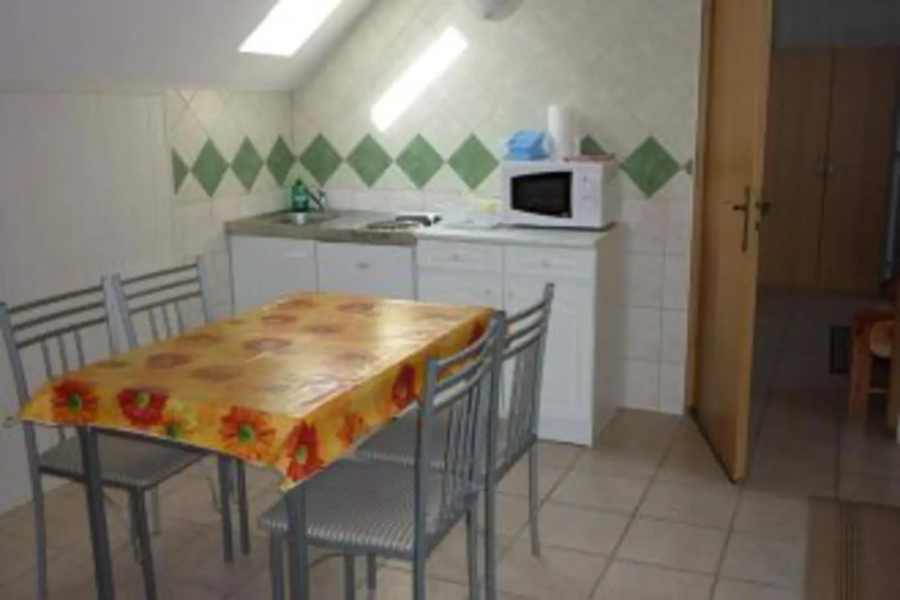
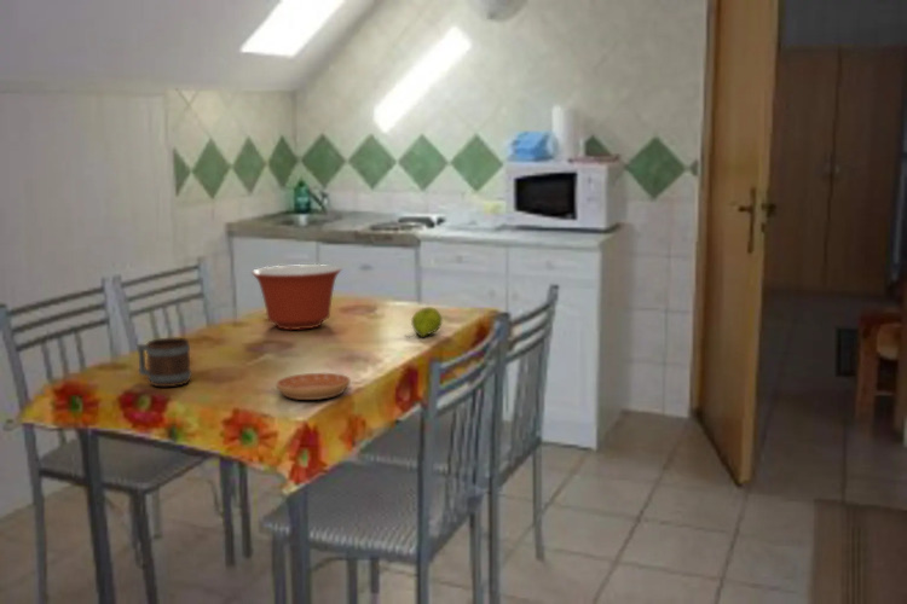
+ mug (162, 361)
+ mixing bowl (297, 297)
+ fruit (423, 321)
+ saucer (313, 387)
